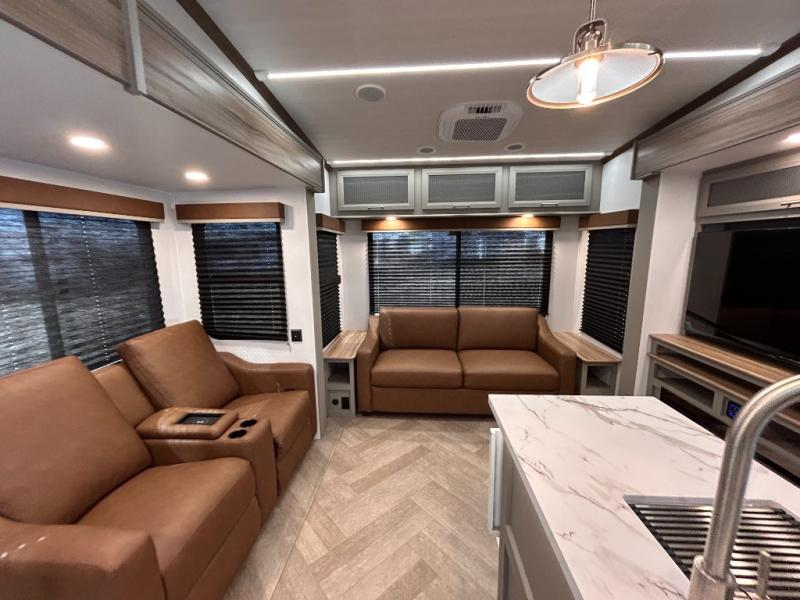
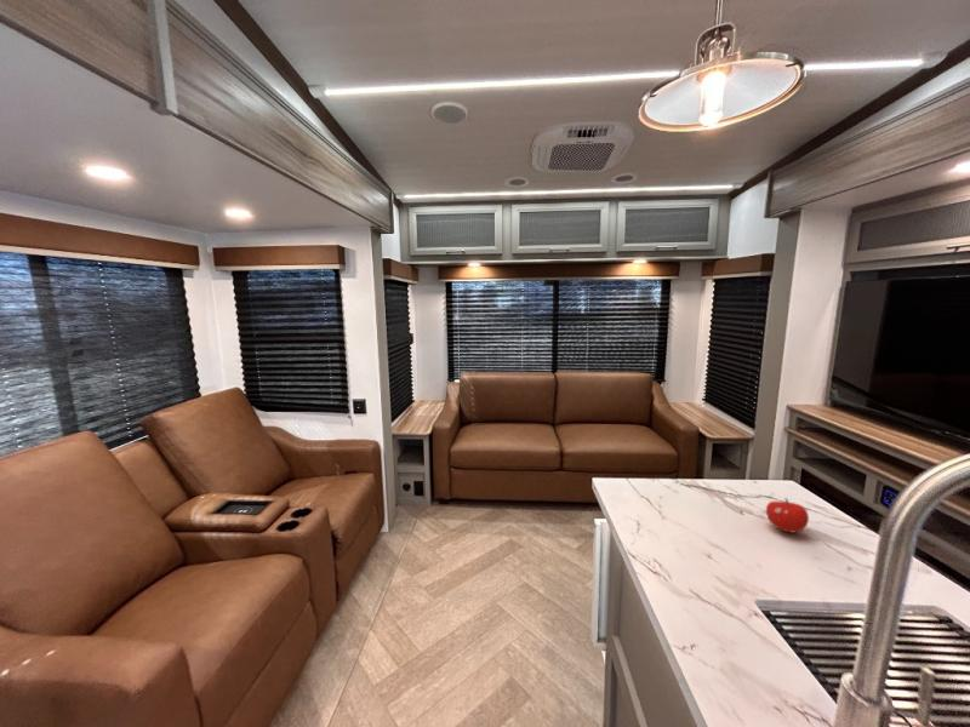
+ fruit (786, 514)
